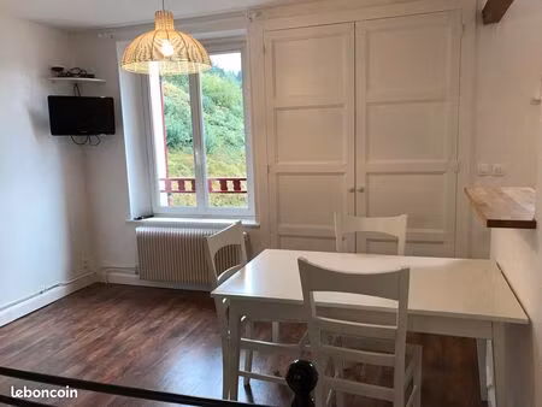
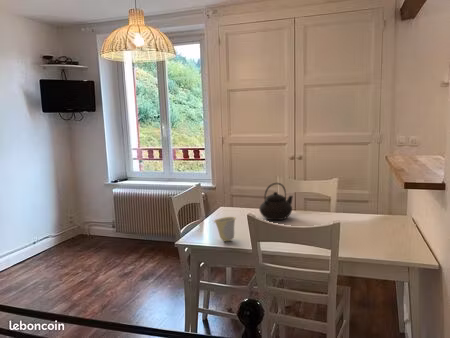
+ teapot (278, 199)
+ cup (225, 229)
